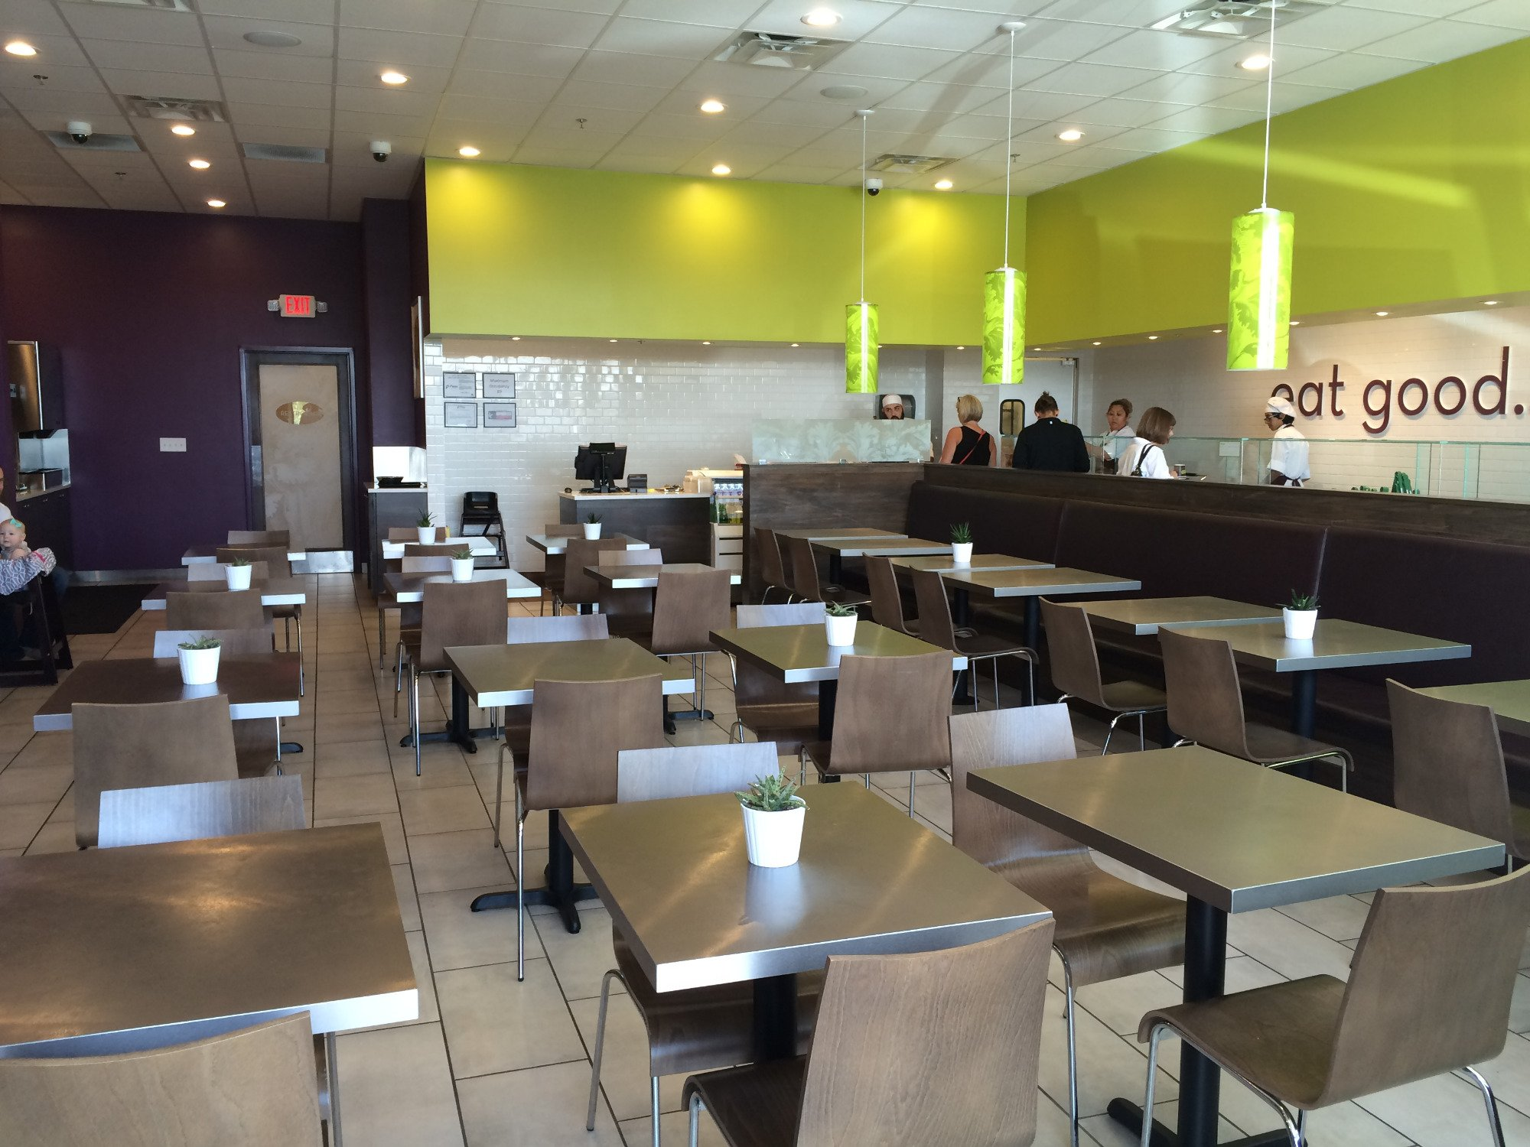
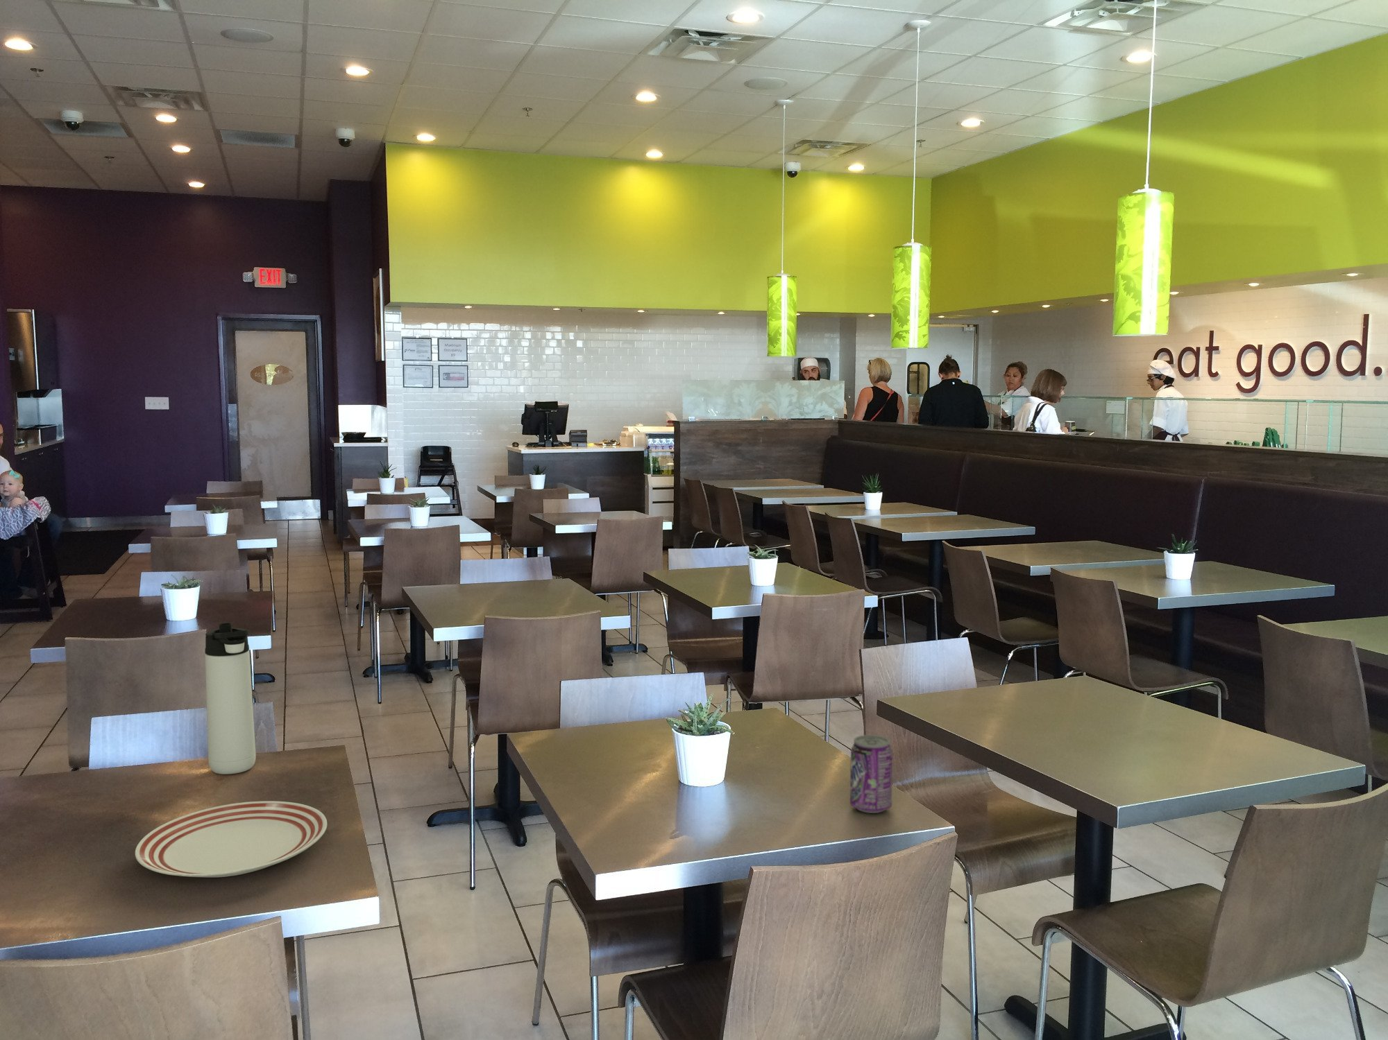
+ beverage can (871, 773)
+ dinner plate (234, 842)
+ thermos bottle (232, 699)
